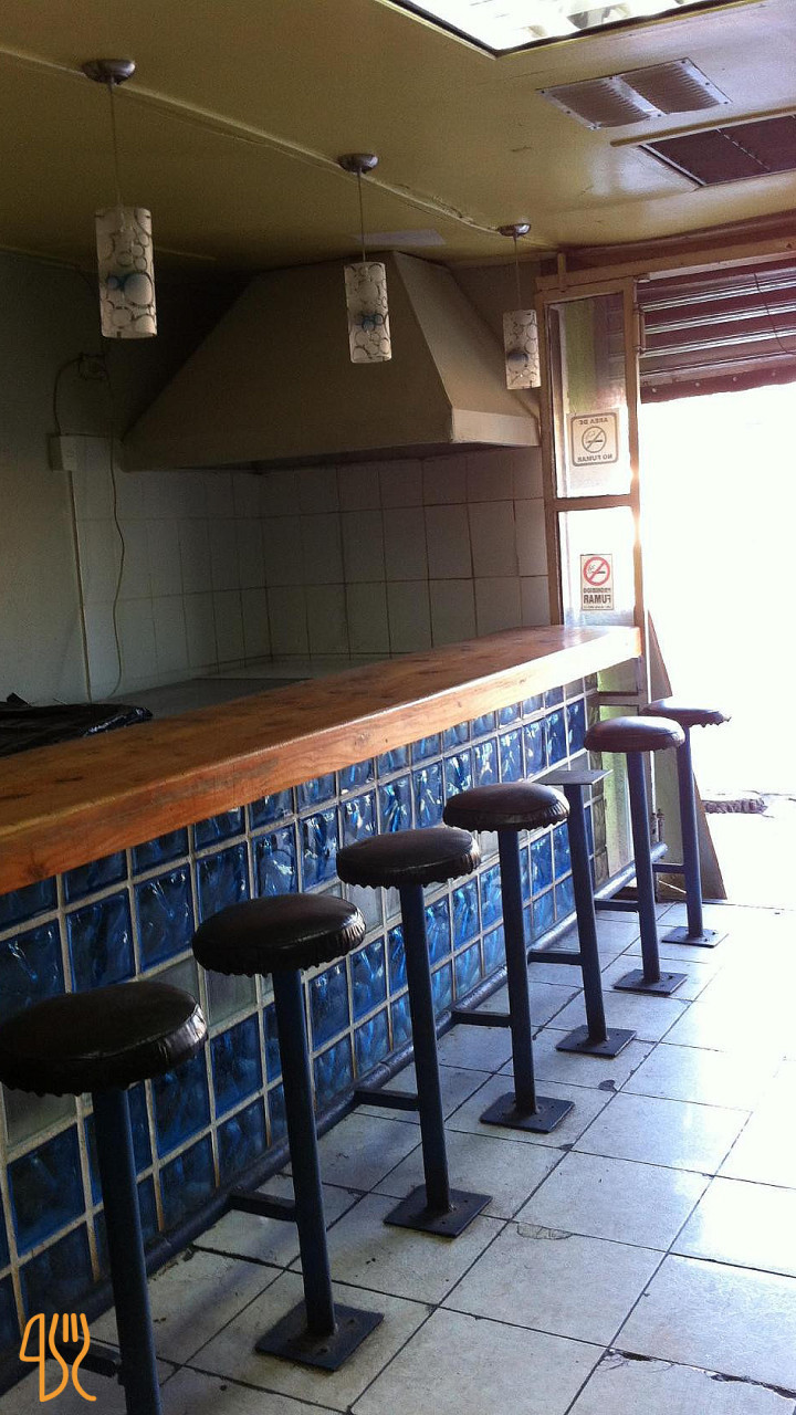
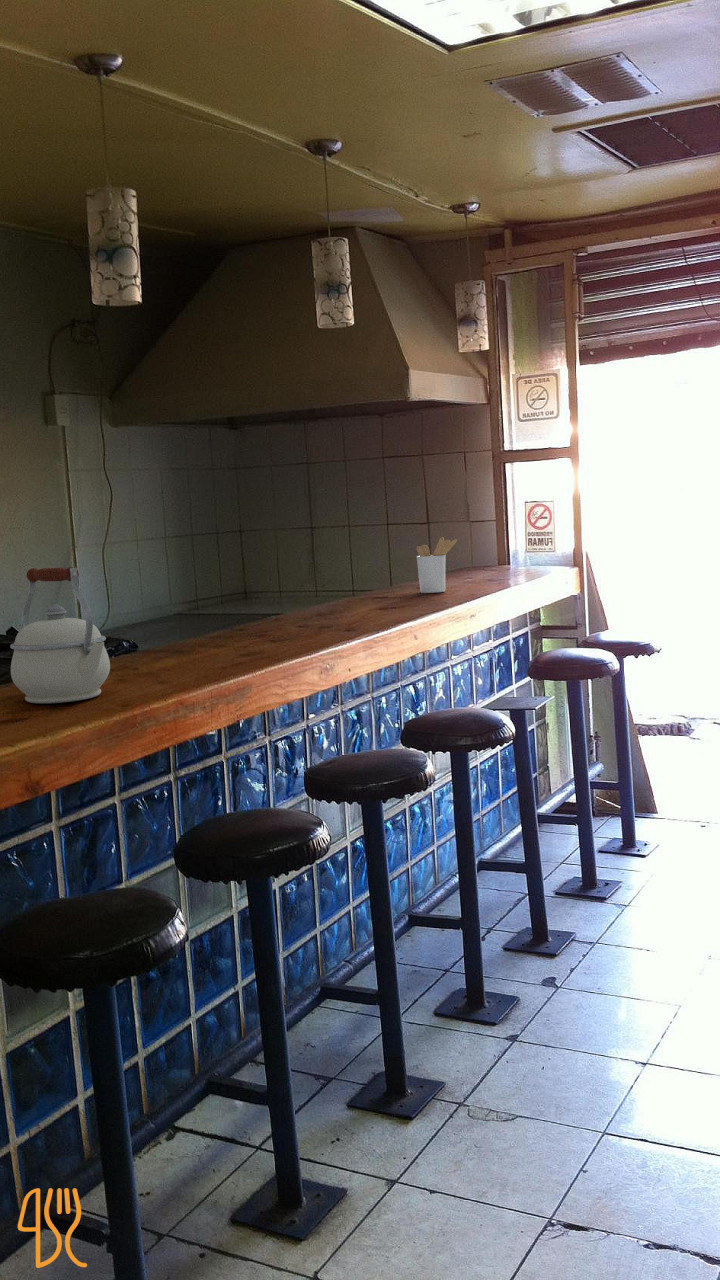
+ utensil holder (436, 564)
+ kettle (62, 633)
